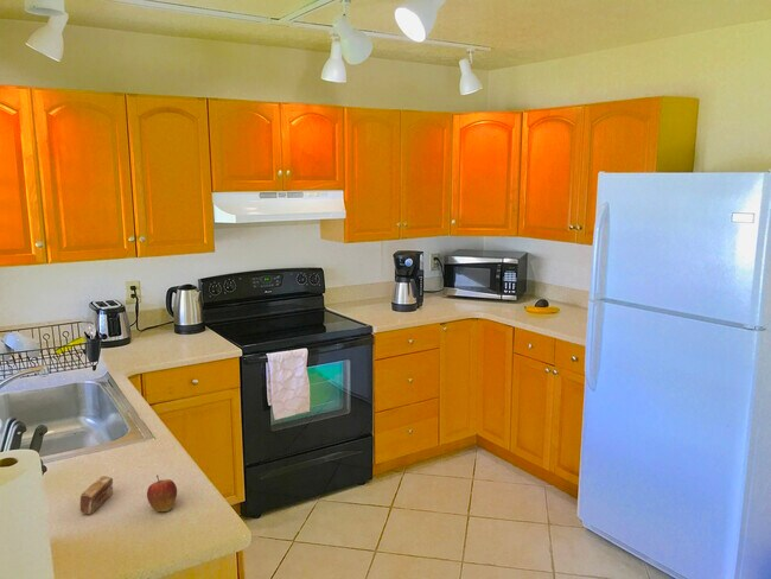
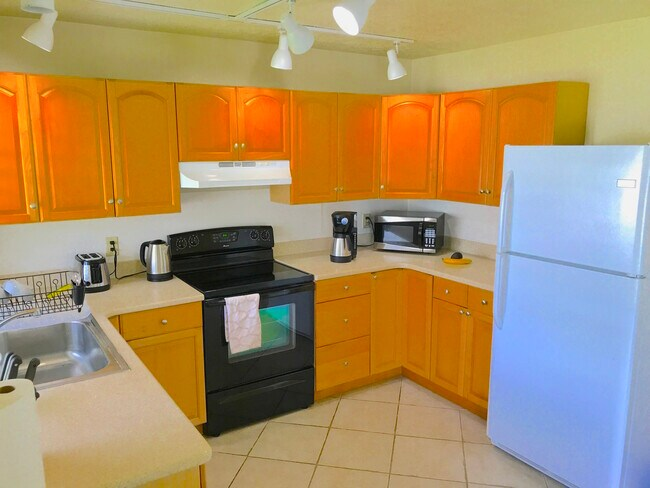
- fruit (161, 492)
- soap bar (96, 494)
